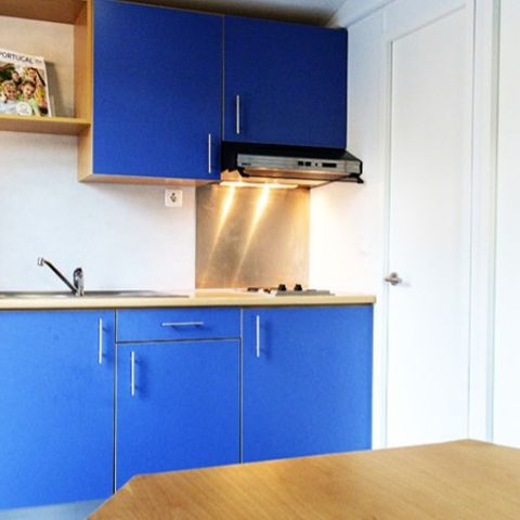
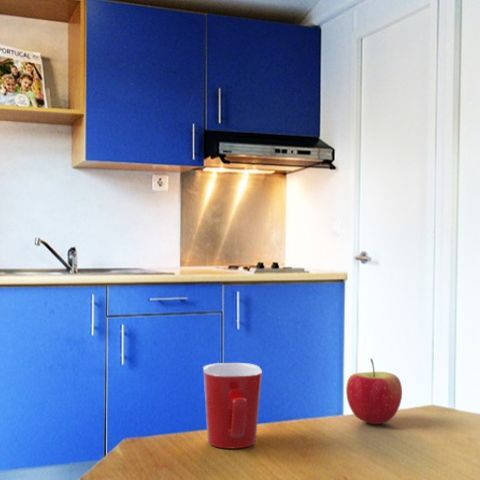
+ mug (233, 408)
+ apple (373, 389)
